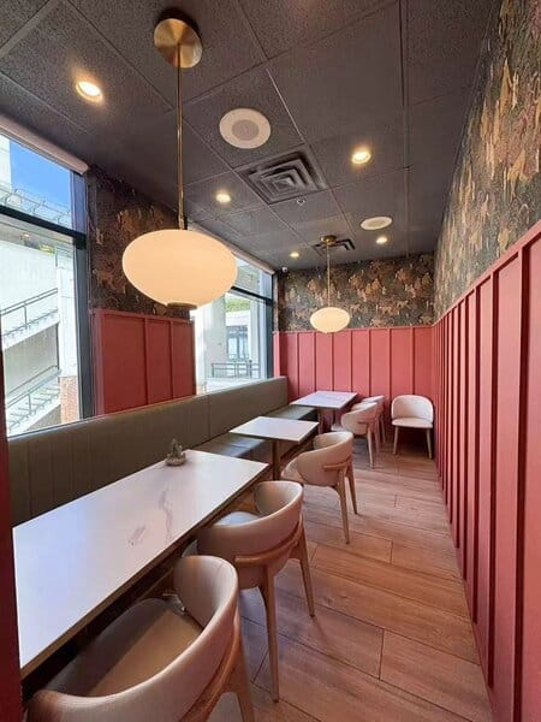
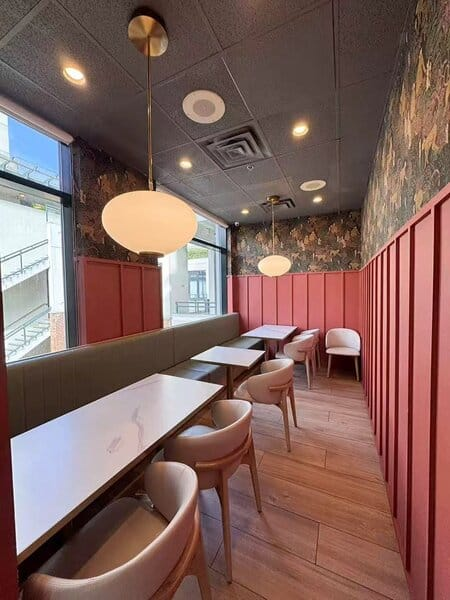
- succulent planter (176, 449)
